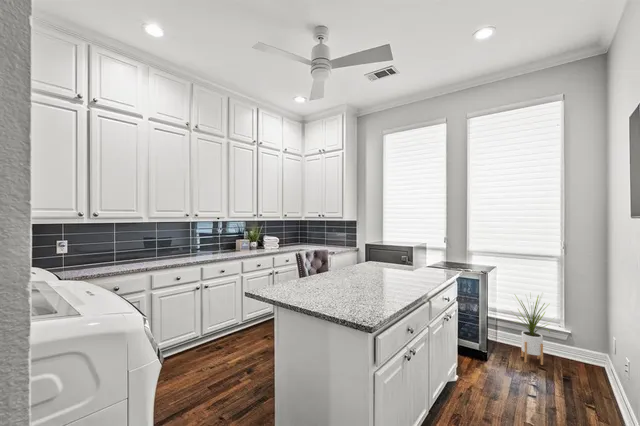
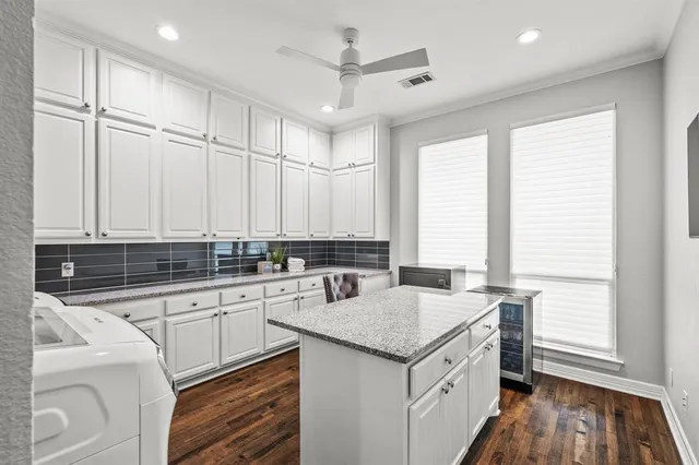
- house plant (531, 325)
